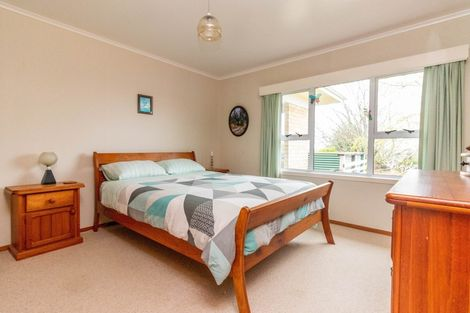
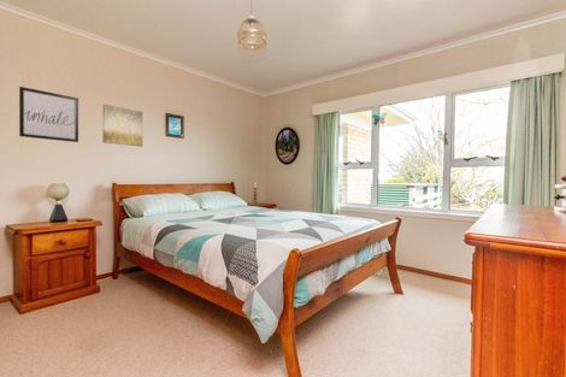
+ wall art (123, 126)
+ wall art (51, 116)
